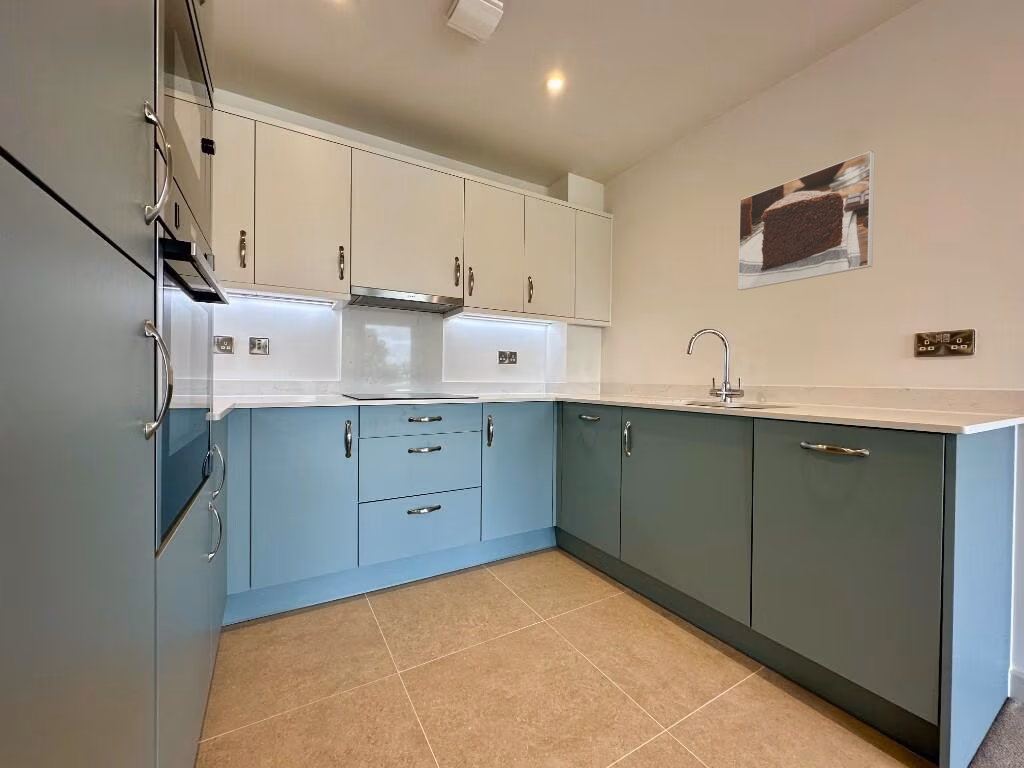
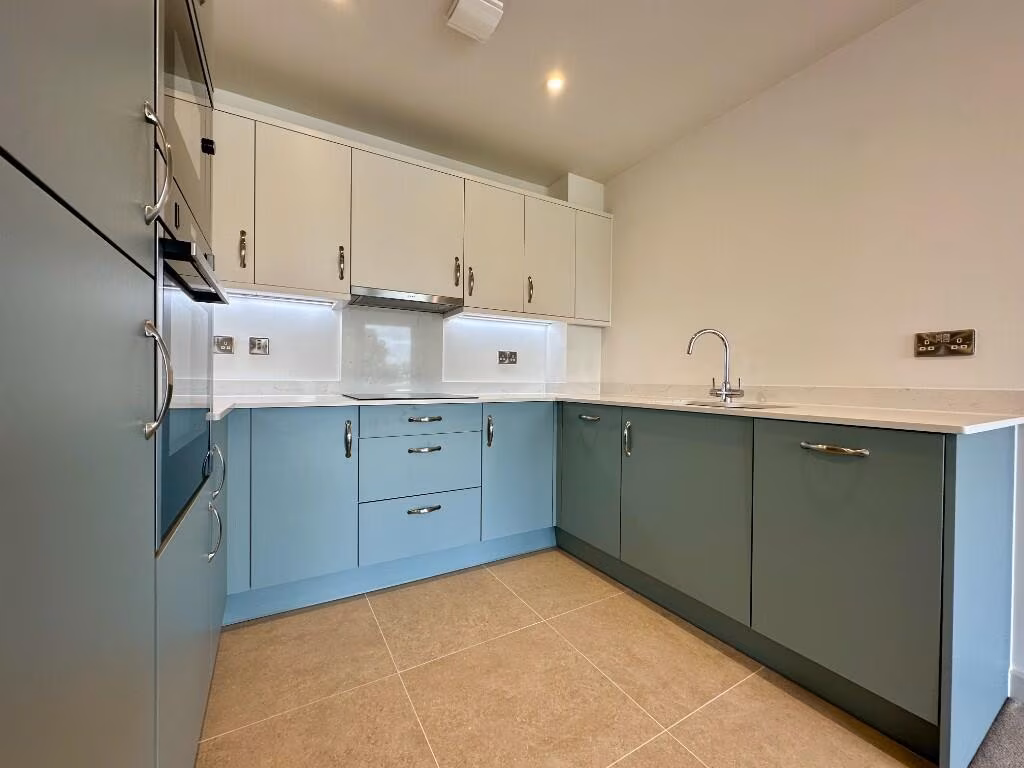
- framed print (798, 229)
